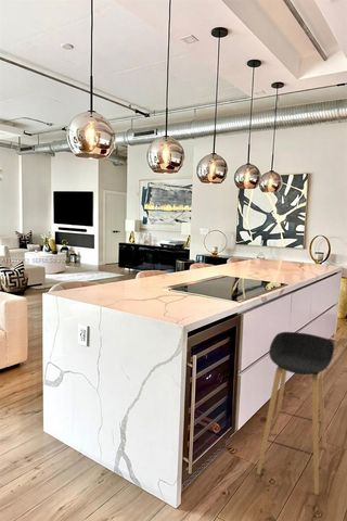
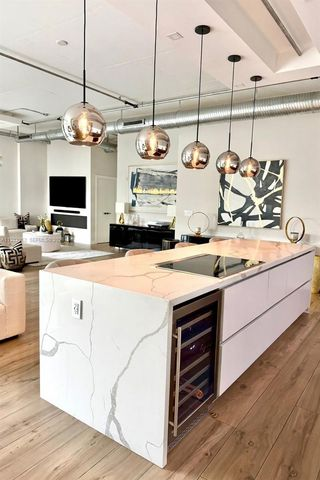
- stool (294, 415)
